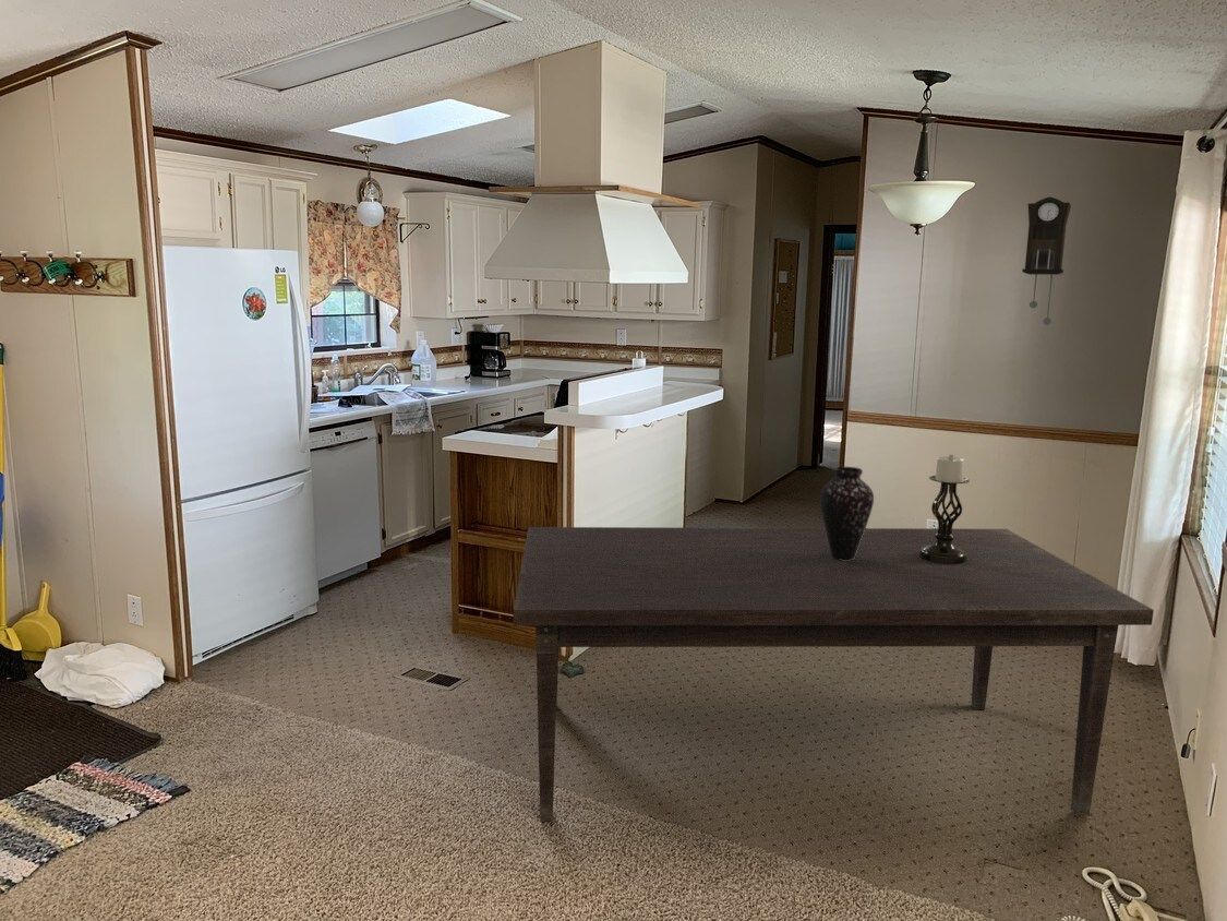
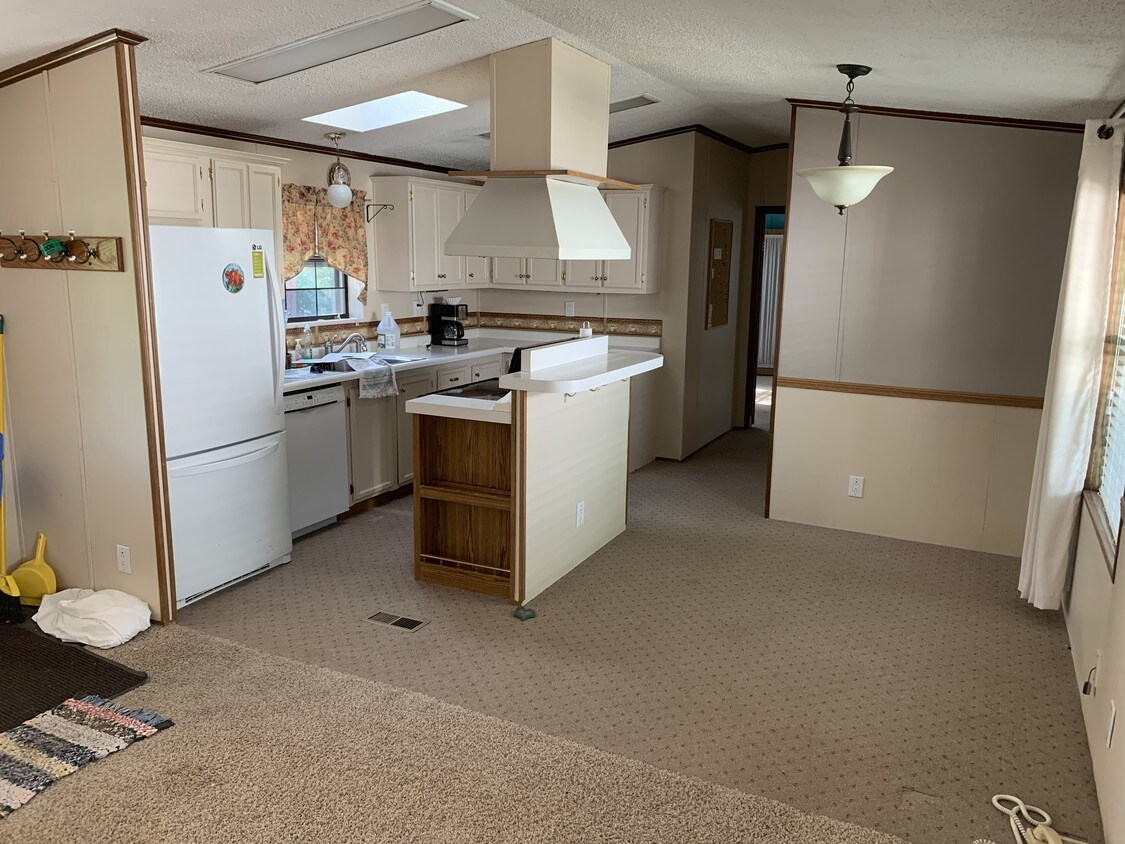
- pendulum clock (1044, 262)
- candle holder (947, 505)
- vase (845, 513)
- dining table (794, 646)
